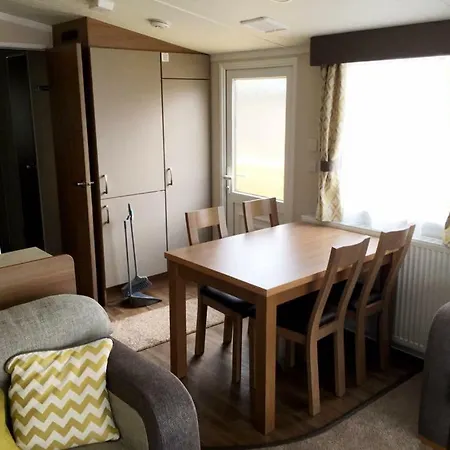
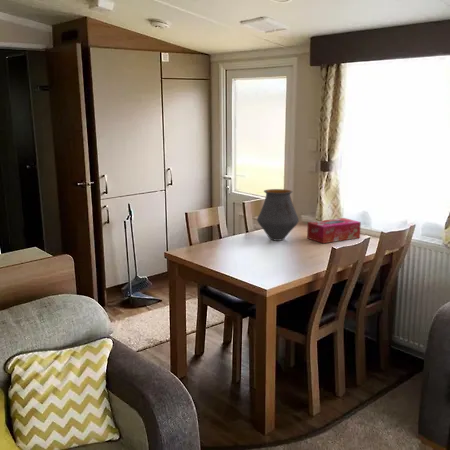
+ tissue box (333, 230)
+ vase (277, 215)
